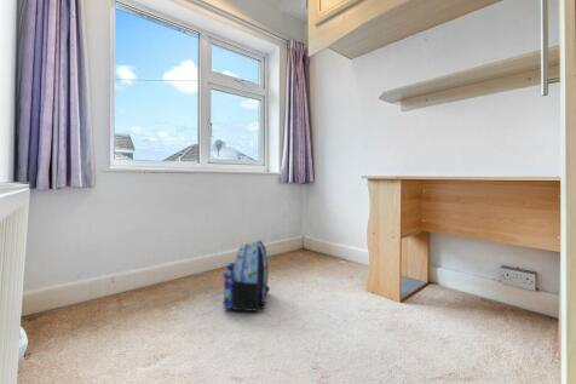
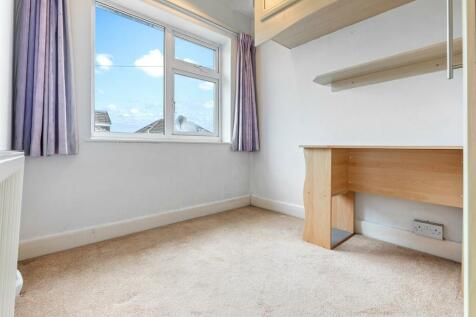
- backpack (247, 271)
